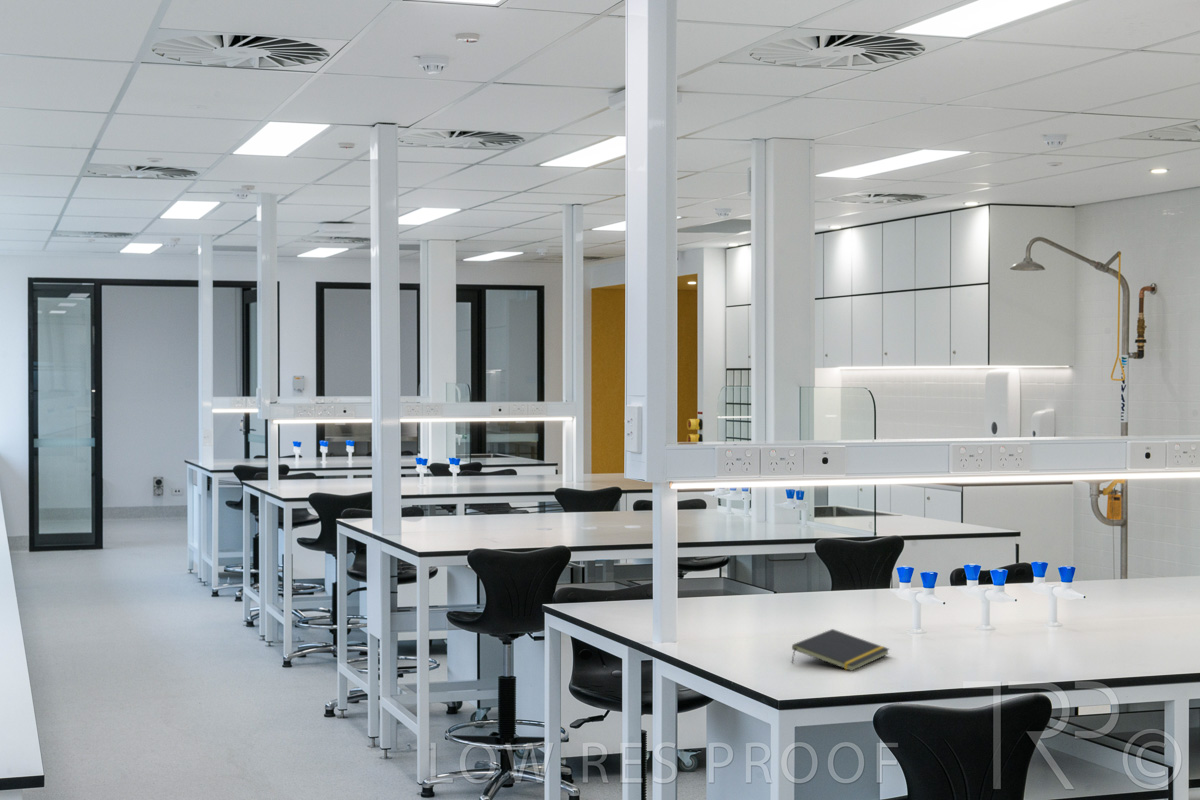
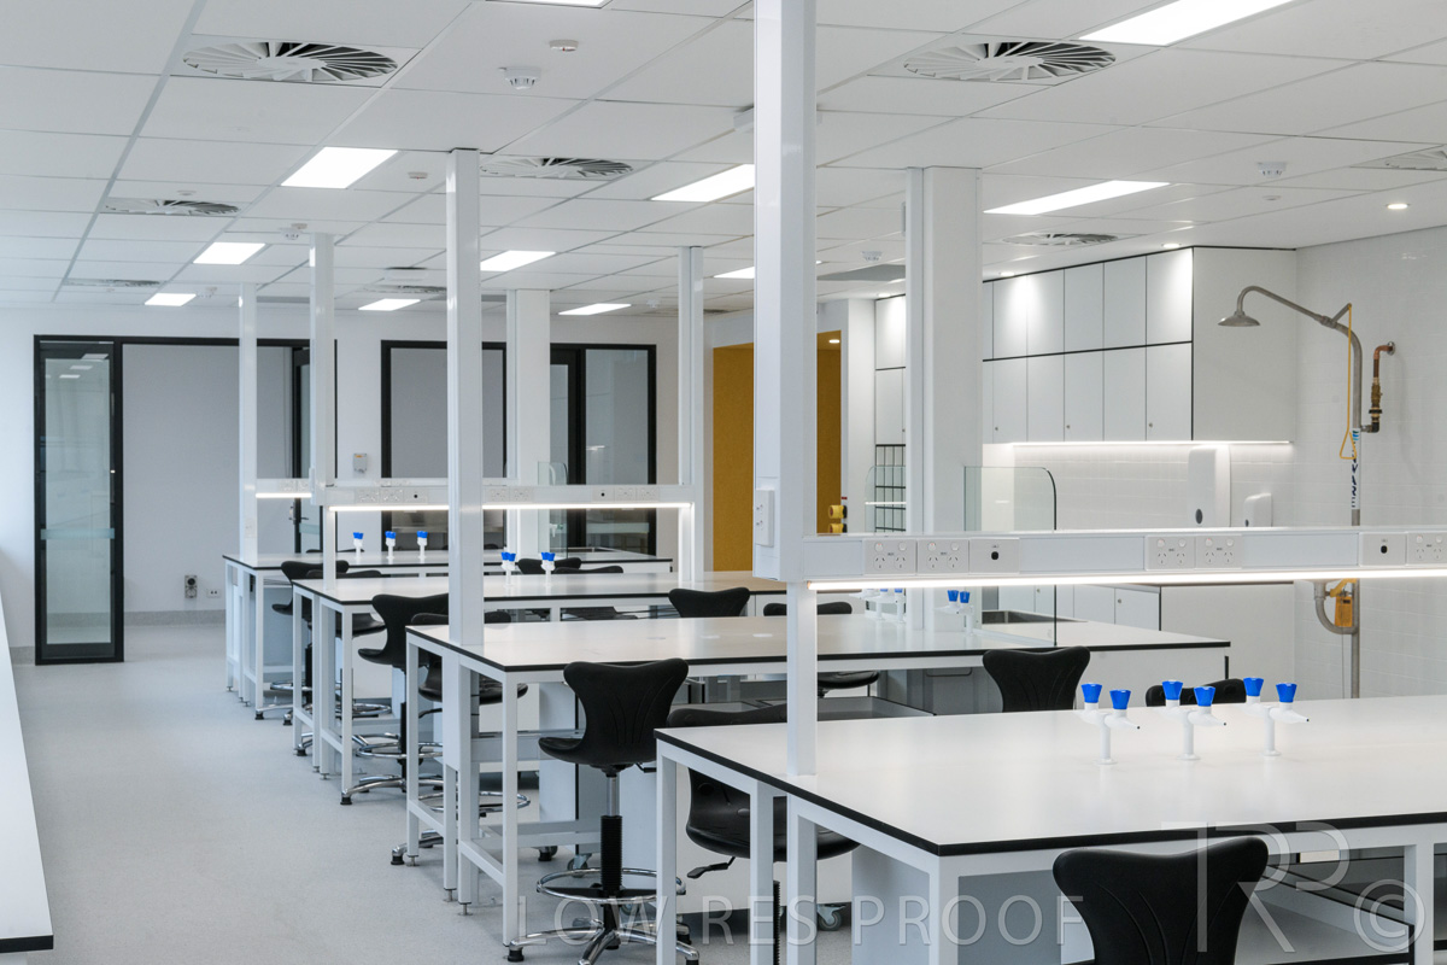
- notepad (841, 649)
